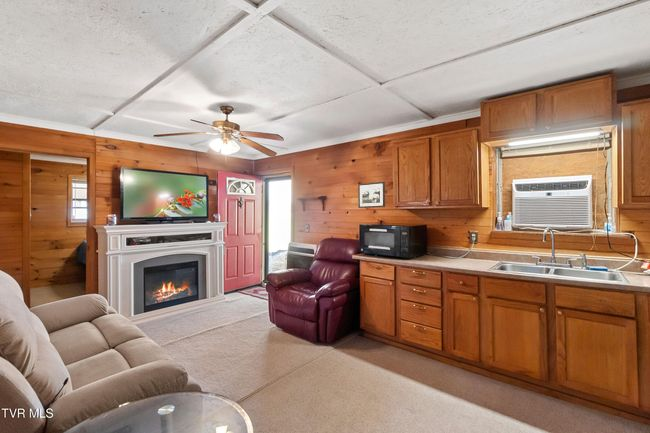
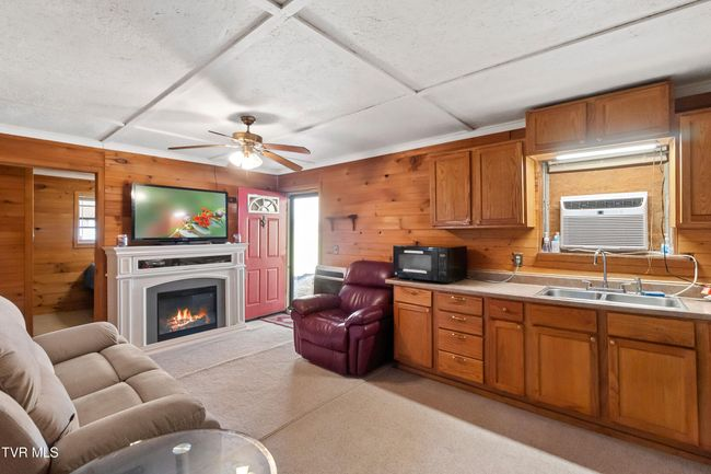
- picture frame (371, 195)
